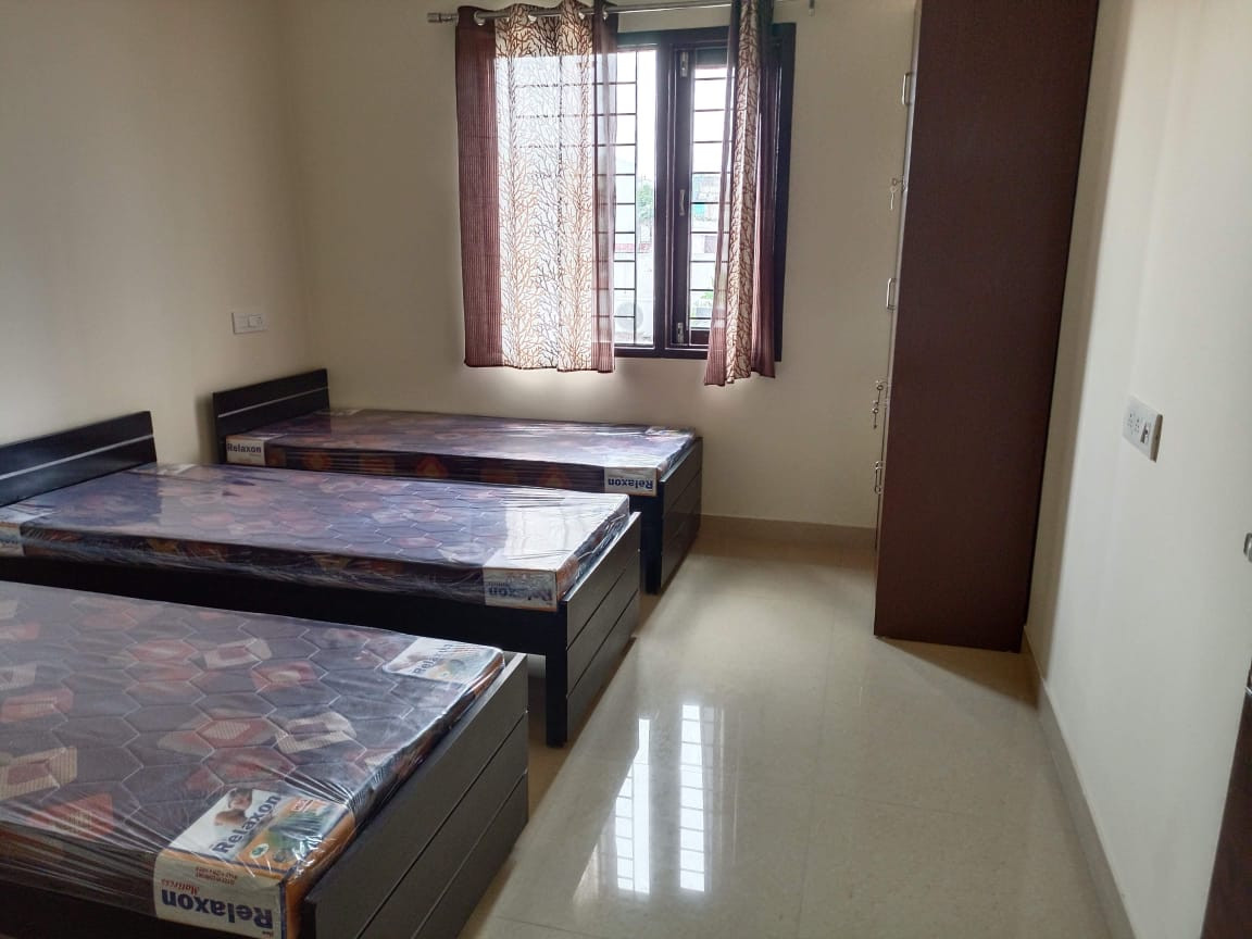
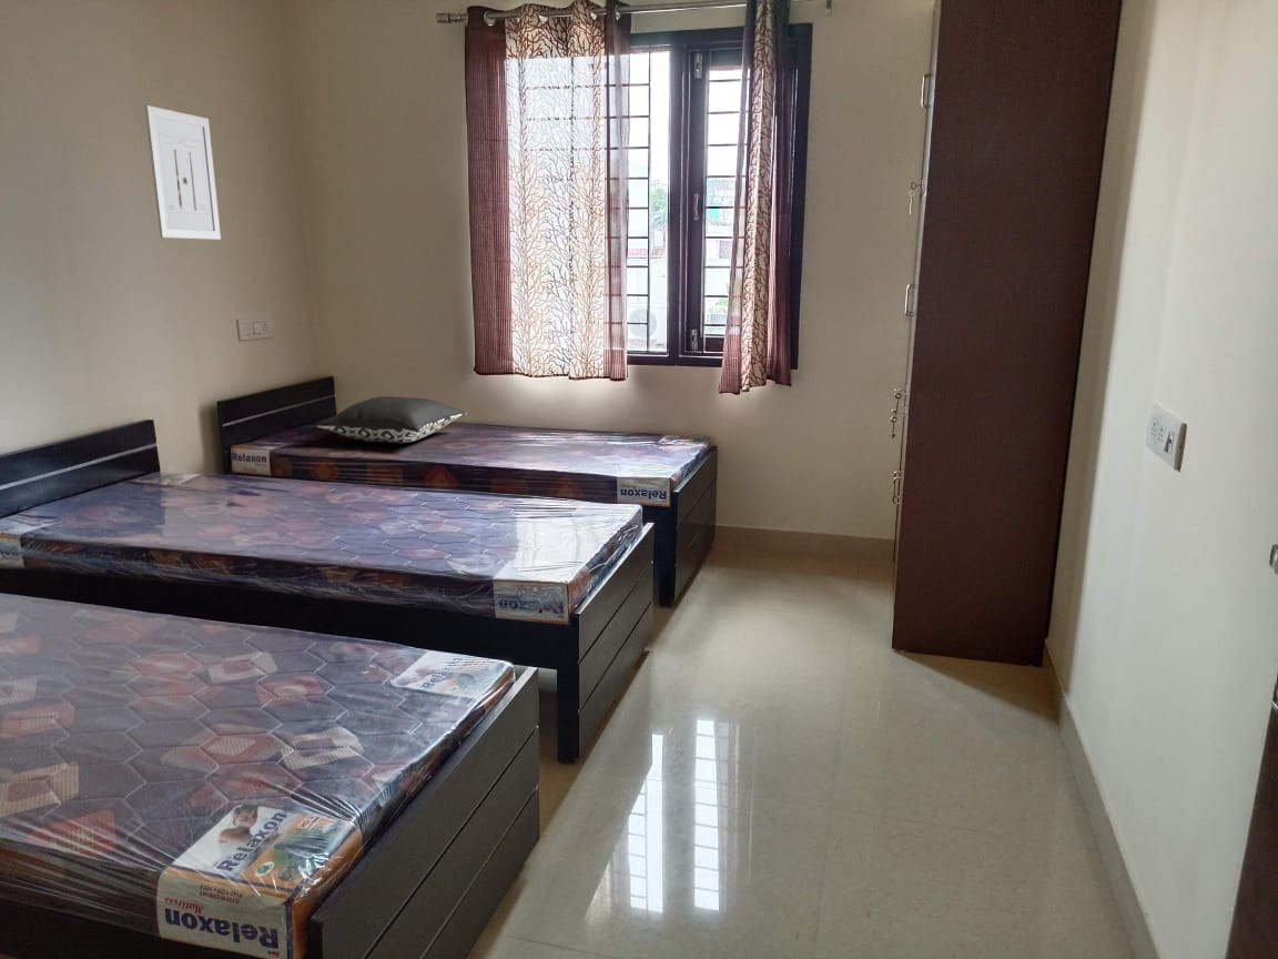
+ wall art (184, 175)
+ pillow (394, 418)
